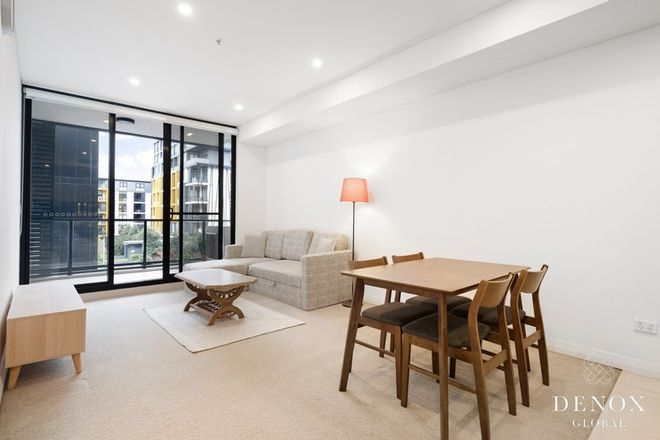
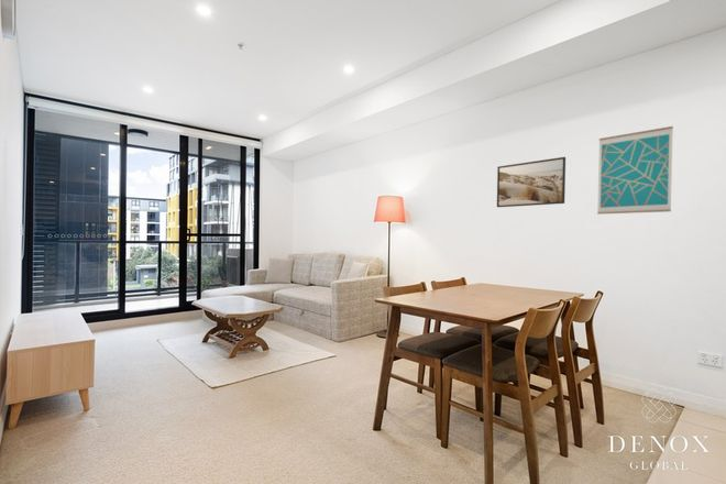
+ wall art (632, 173)
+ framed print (528, 184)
